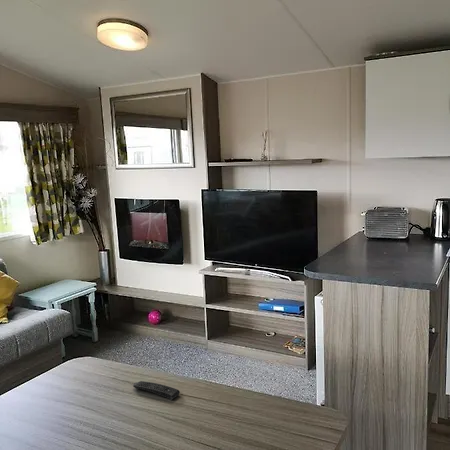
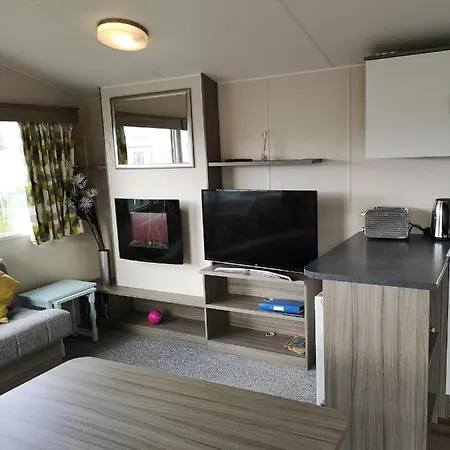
- remote control (154, 388)
